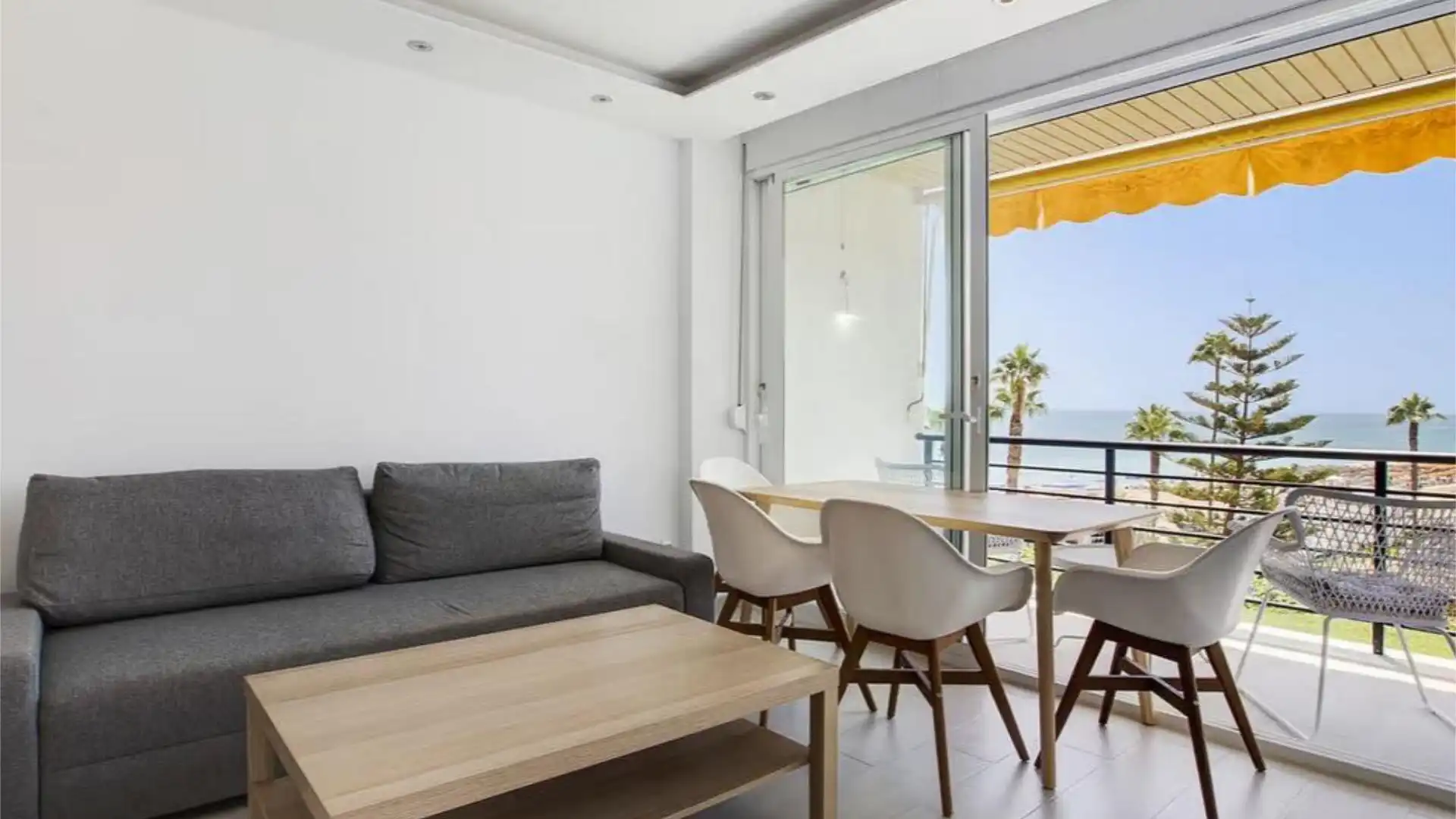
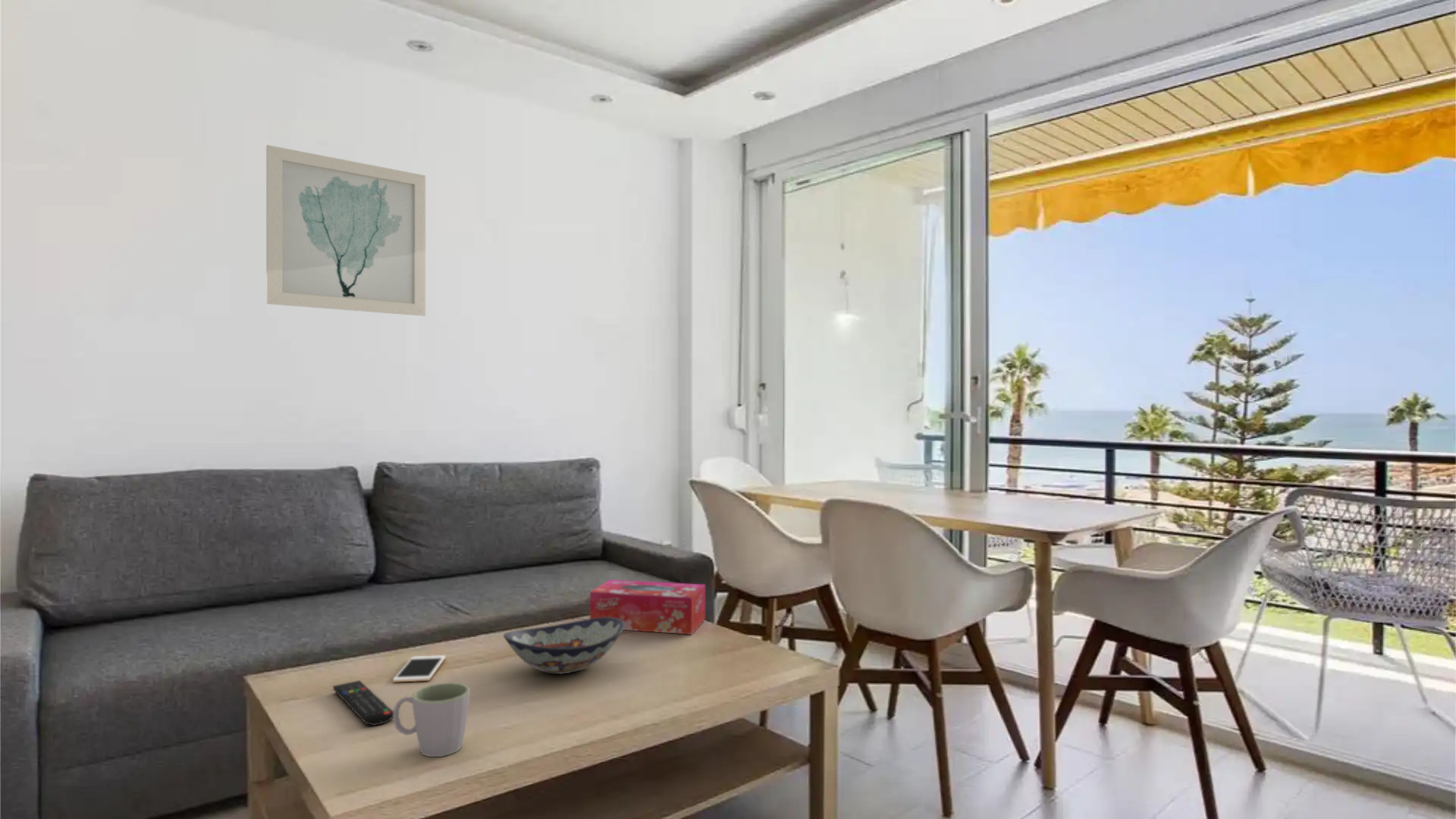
+ cell phone (420, 668)
+ remote control (362, 702)
+ mug (431, 720)
+ wall art (350, 236)
+ tissue box (648, 605)
+ decorative bowl (565, 648)
